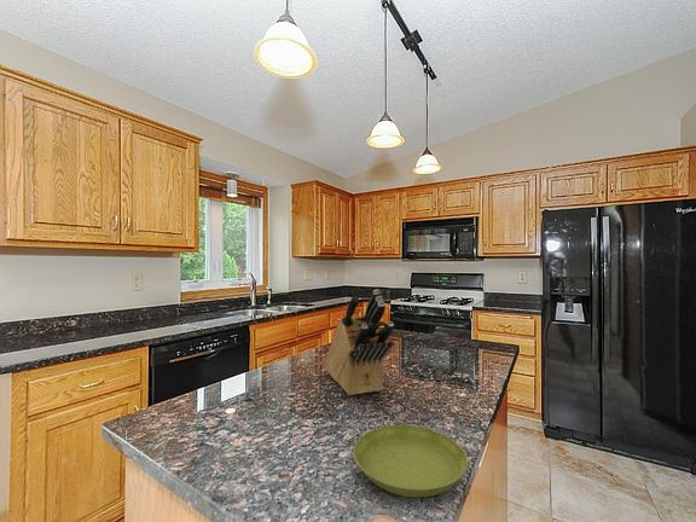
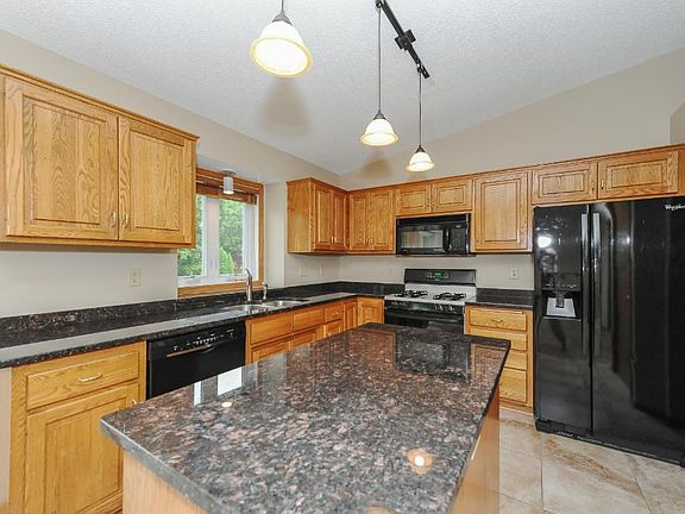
- knife block (355, 336)
- saucer (408, 459)
